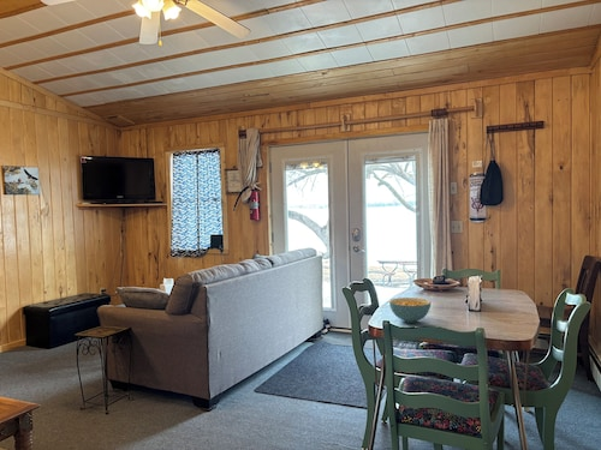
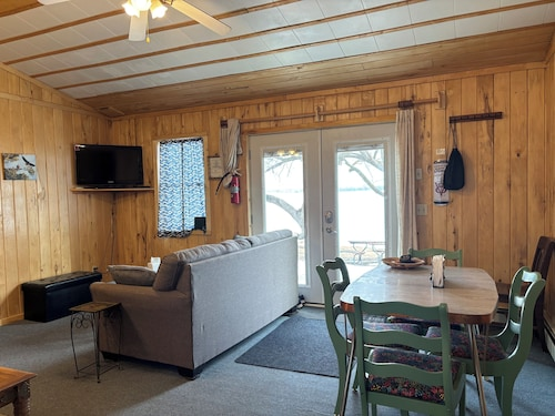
- cereal bowl (410, 311)
